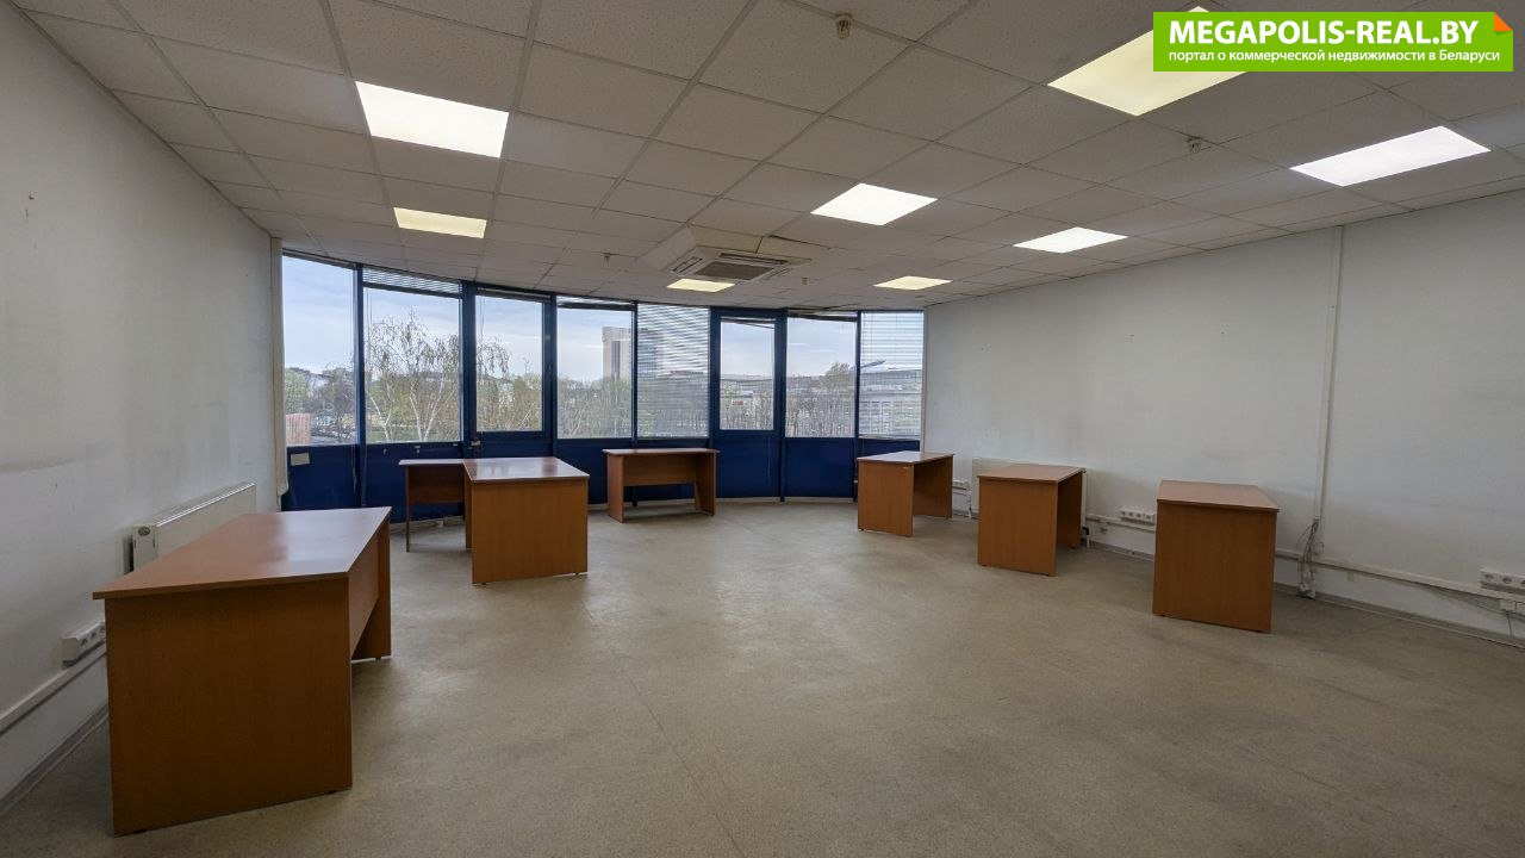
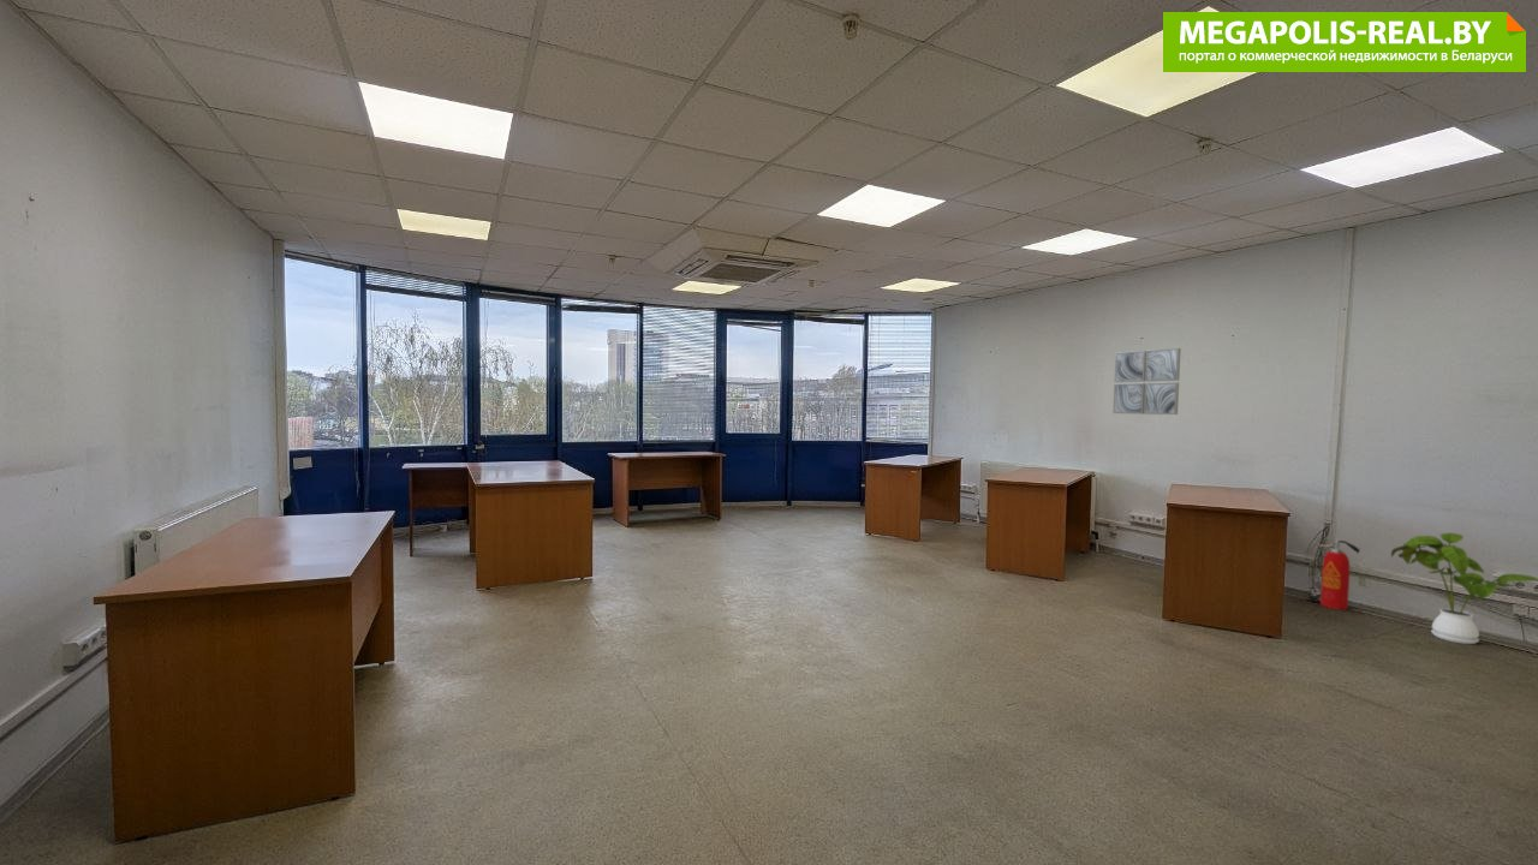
+ house plant (1460, 584)
+ fire extinguisher (1337, 573)
+ wall art (1144, 381)
